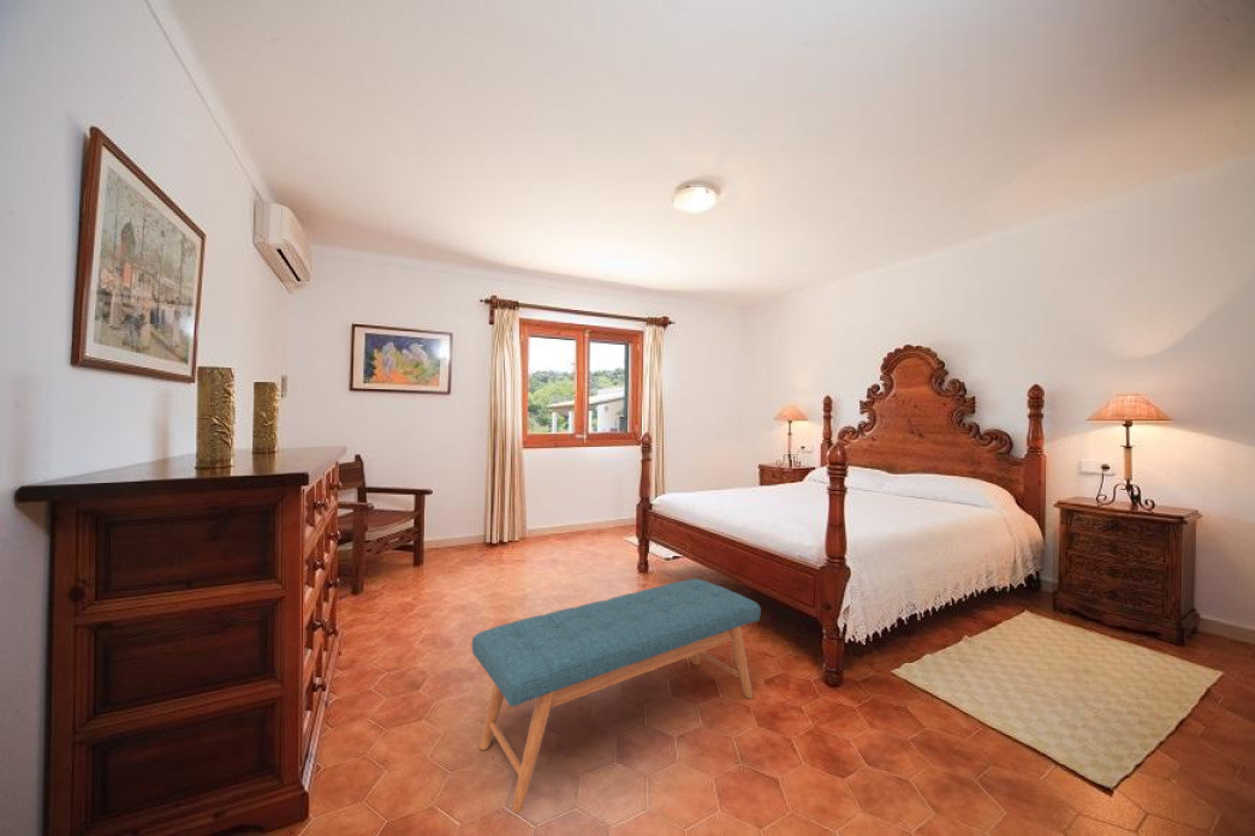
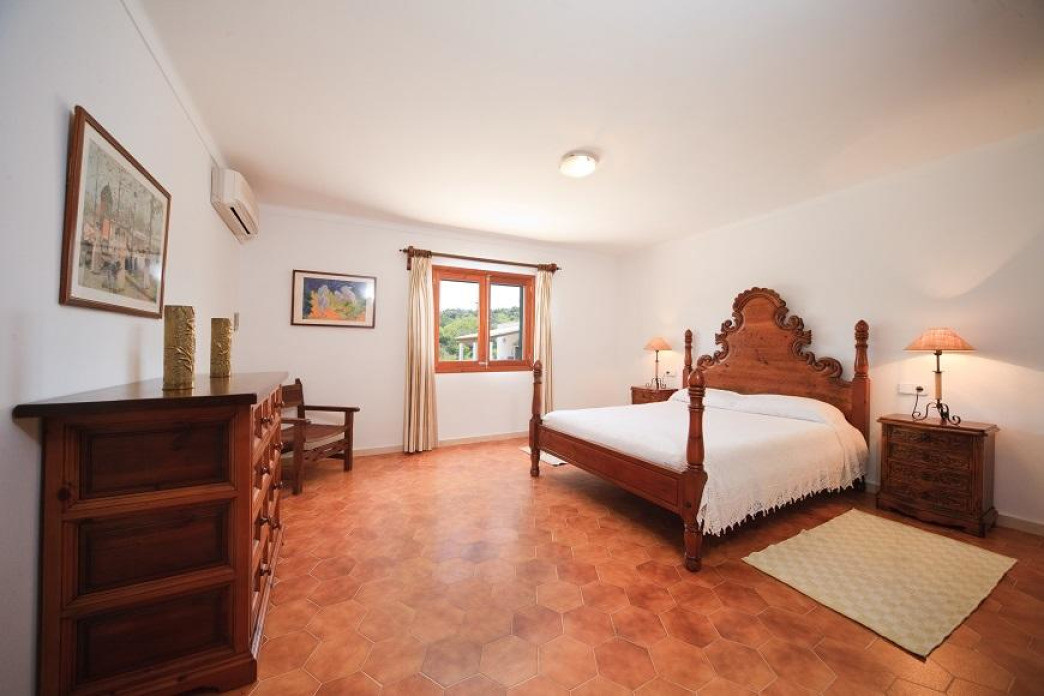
- bench (628, 663)
